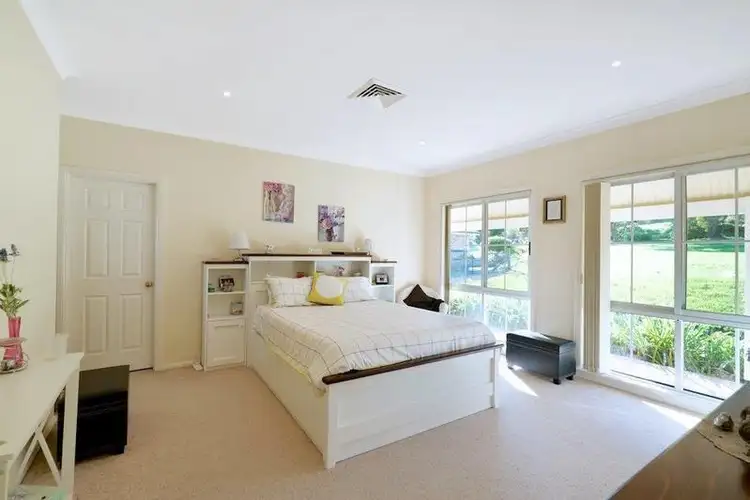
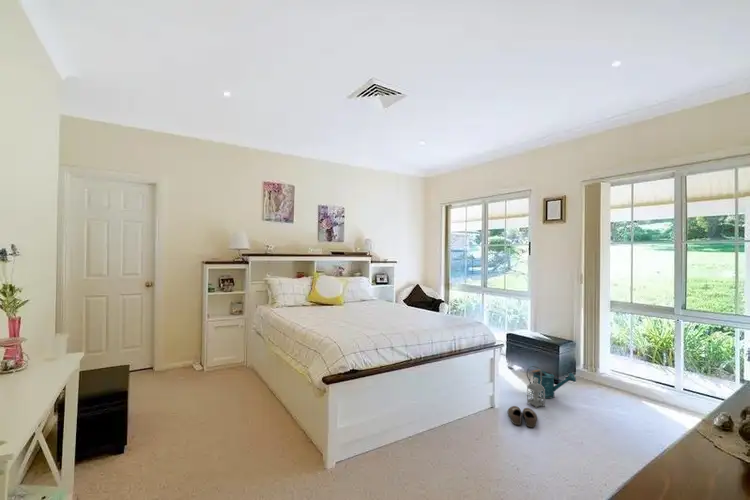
+ watering can (550, 382)
+ lantern (535, 387)
+ shoe (522, 413)
